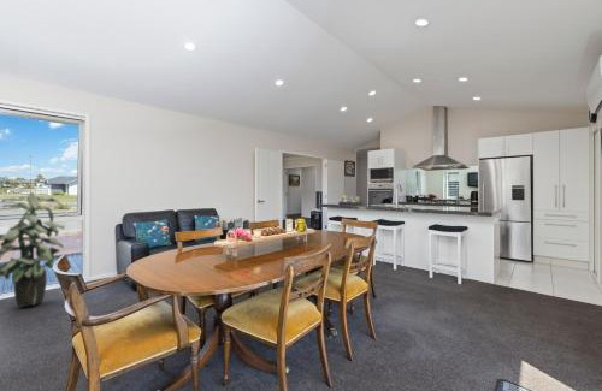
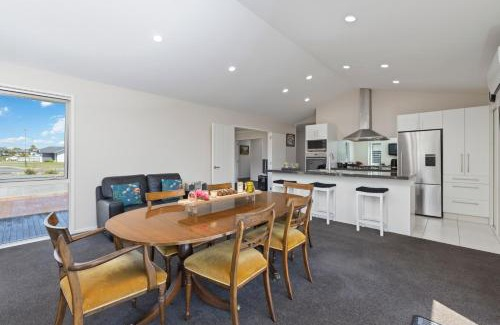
- indoor plant (28, 247)
